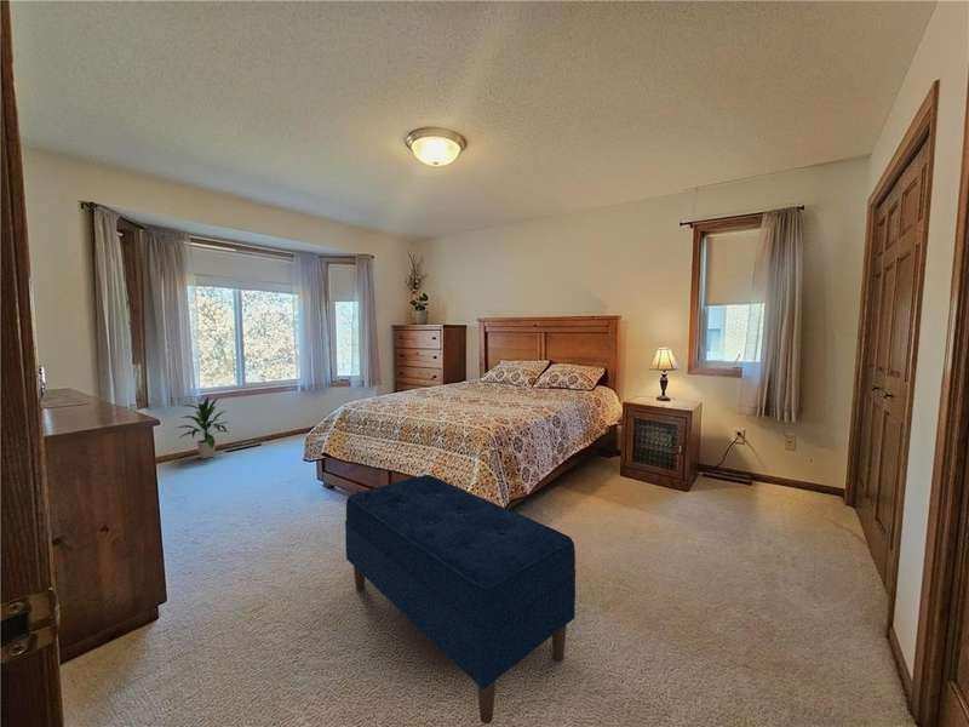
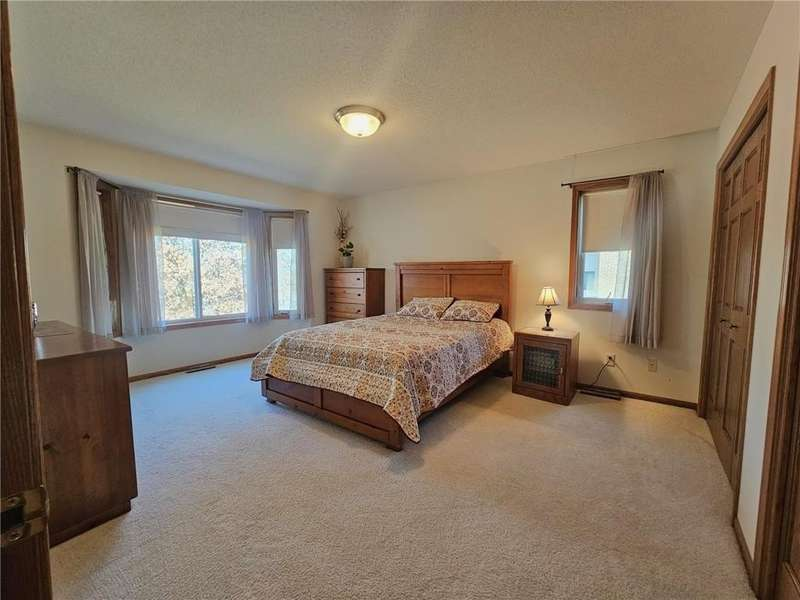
- indoor plant (205, 427)
- bench (447, 566)
